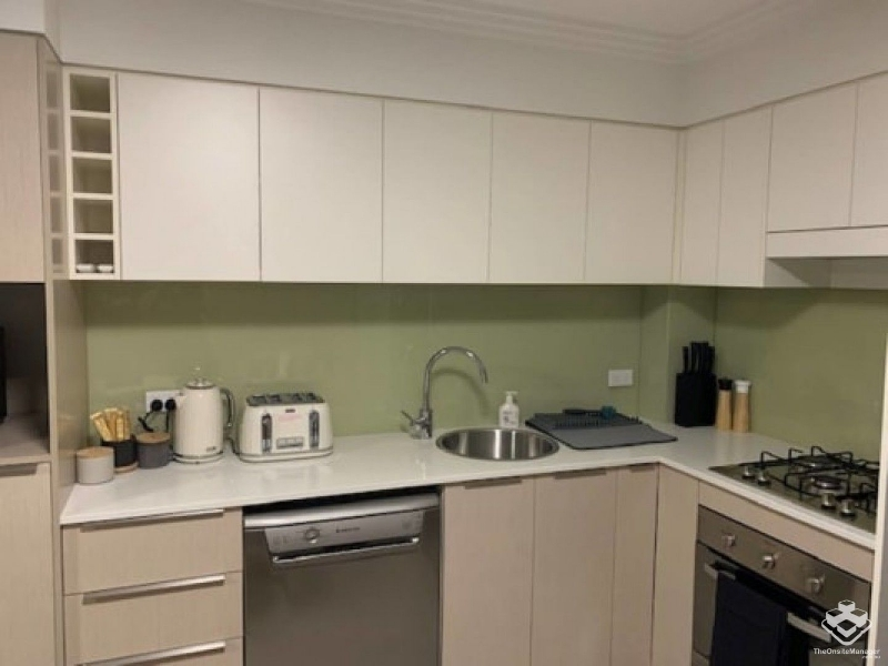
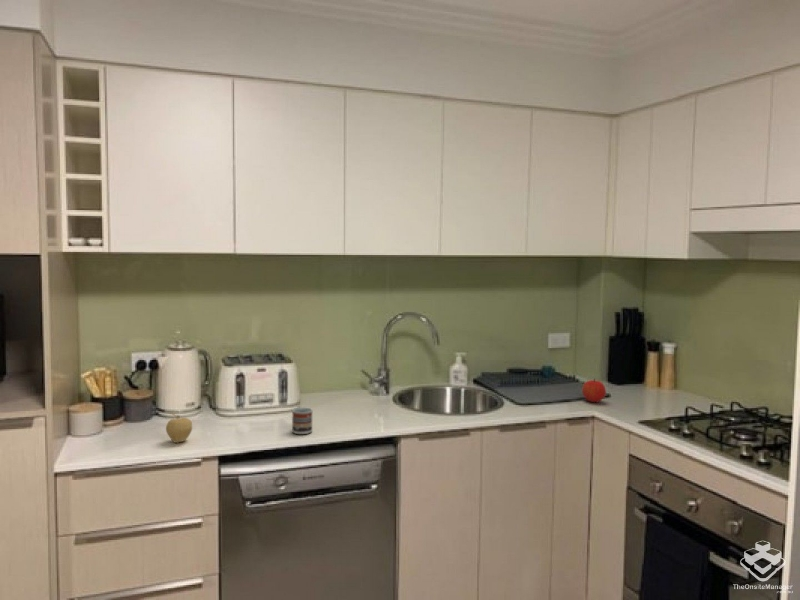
+ fruit (594, 390)
+ cup (302, 419)
+ fruit (179, 427)
